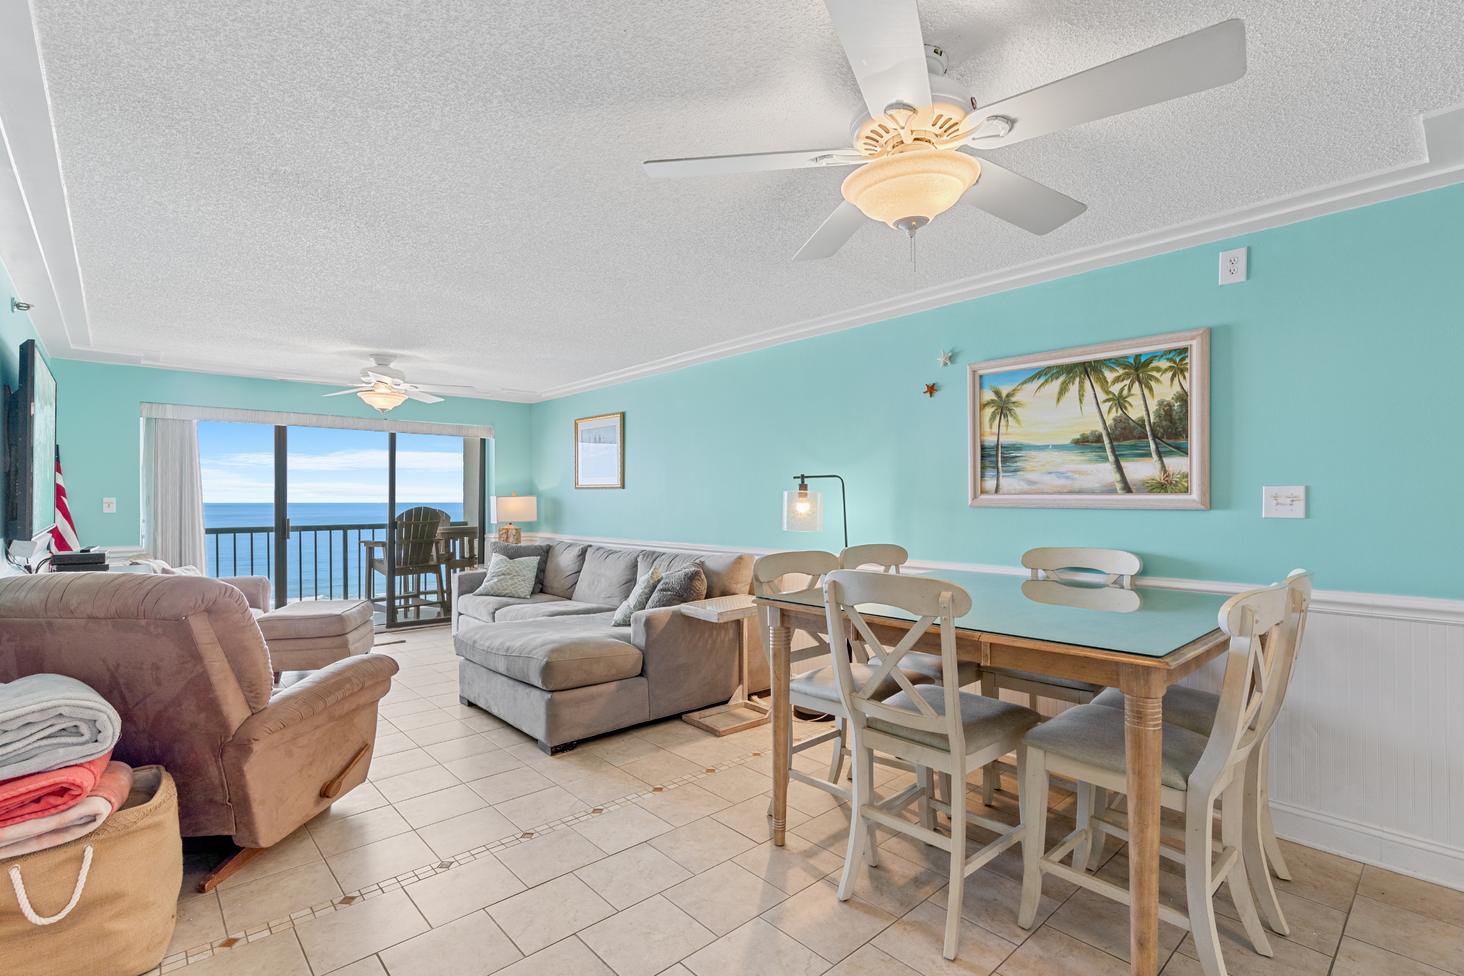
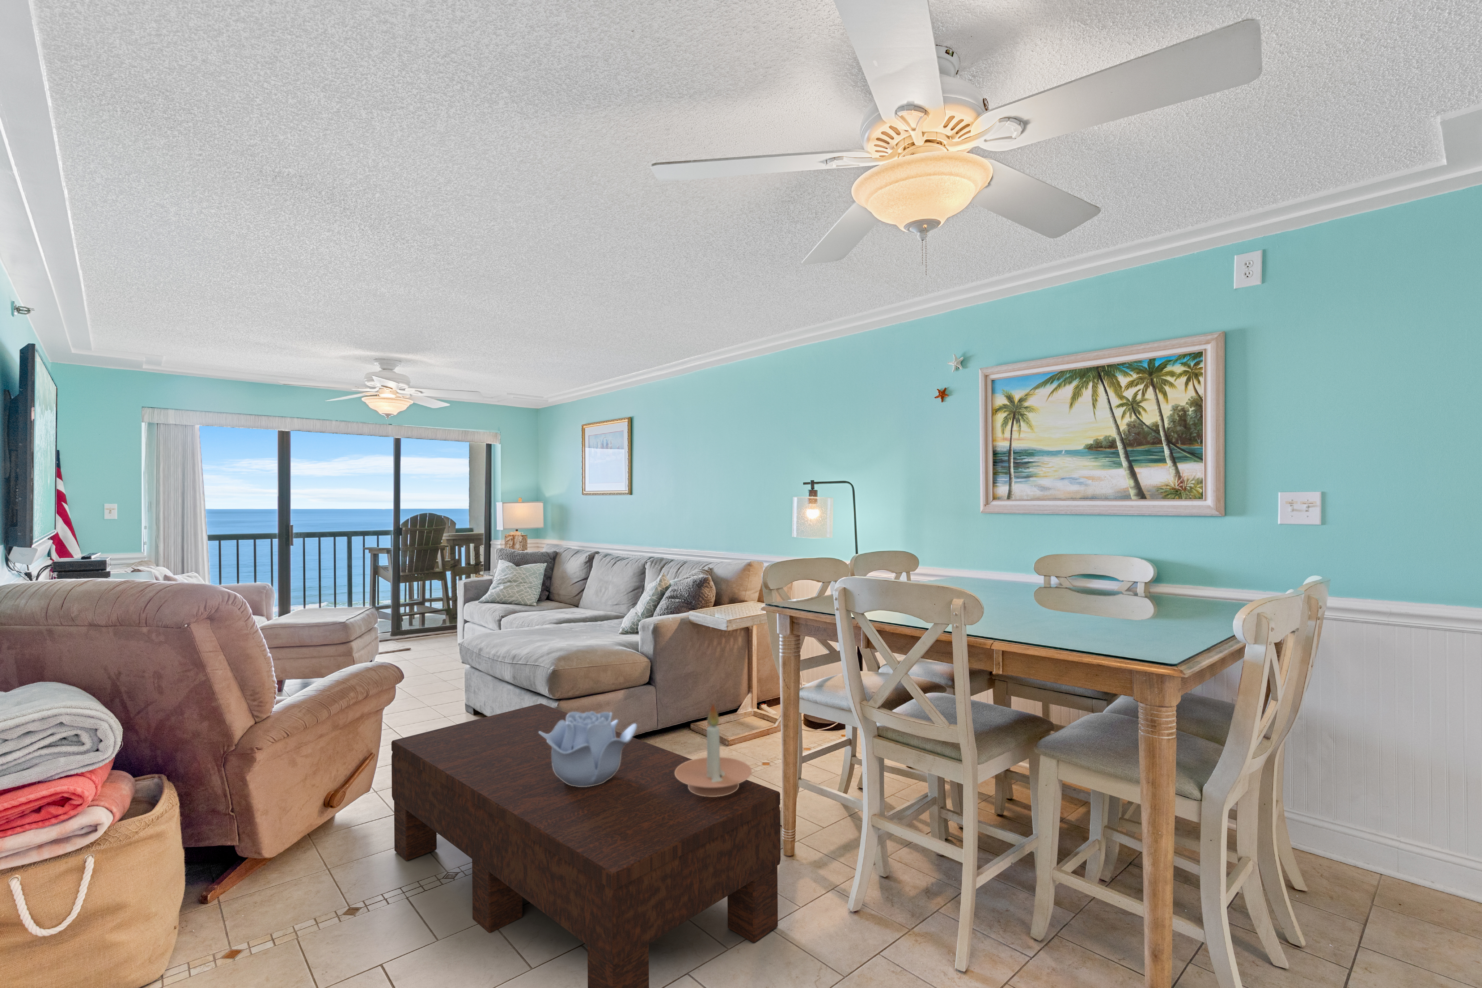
+ decorative bowl (587, 748)
+ candle holder (713, 743)
+ coffee table (567, 824)
